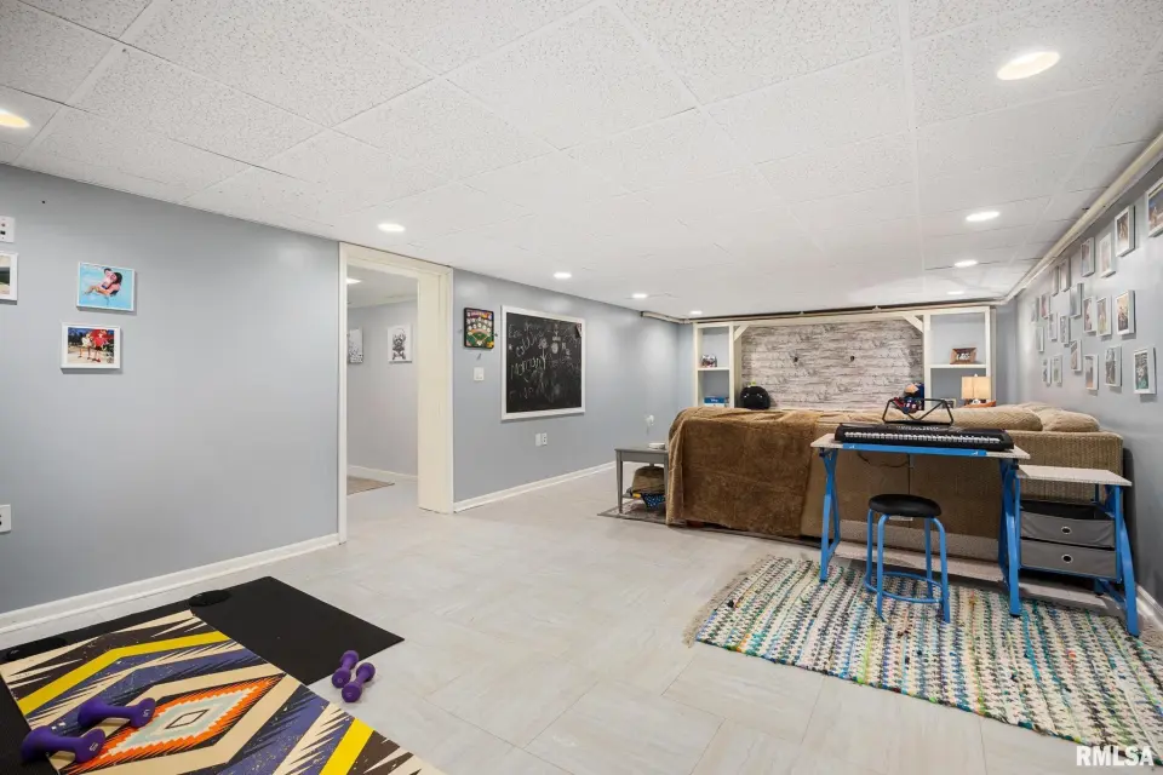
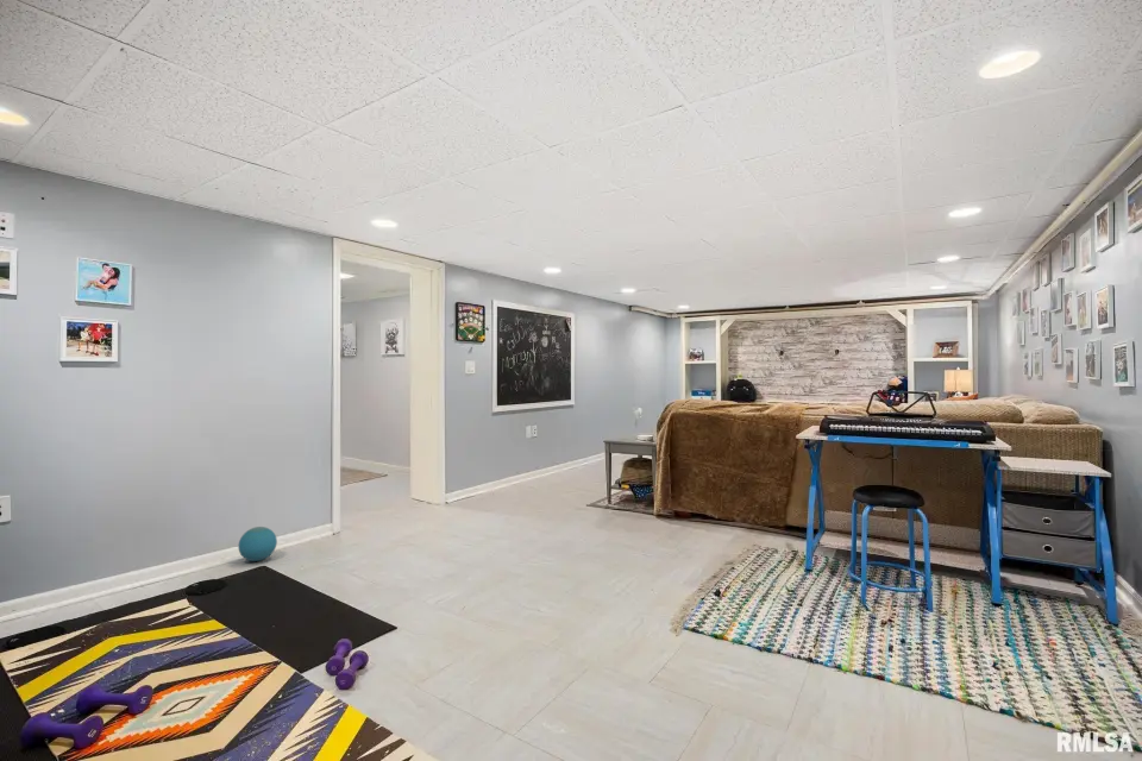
+ ball (257, 543)
